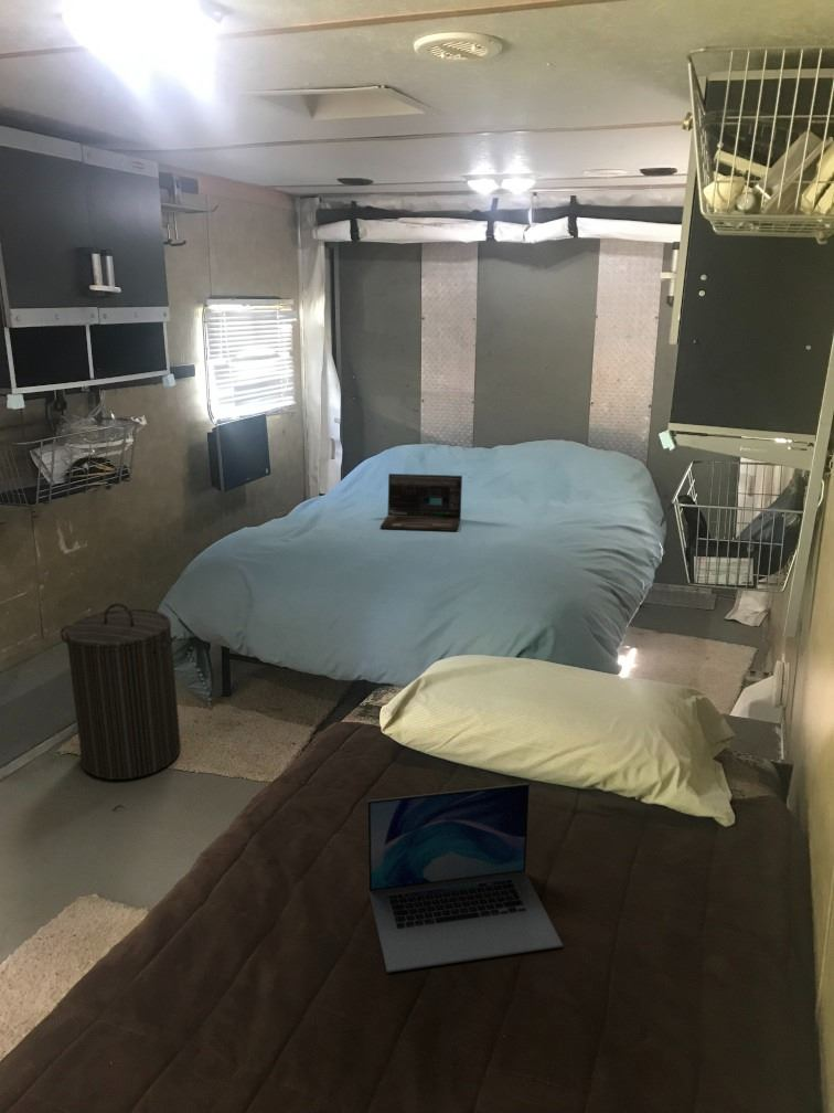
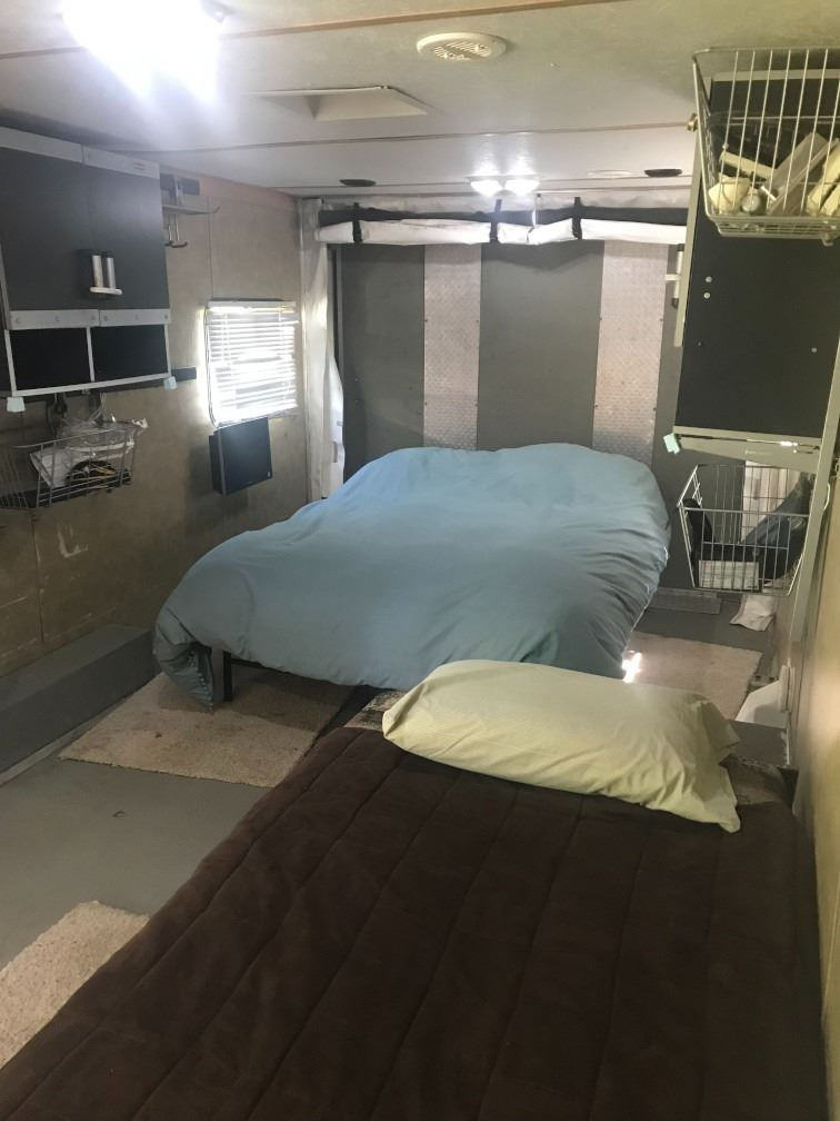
- laptop (421, 501)
- laundry hamper (124, 681)
- laptop (462, 871)
